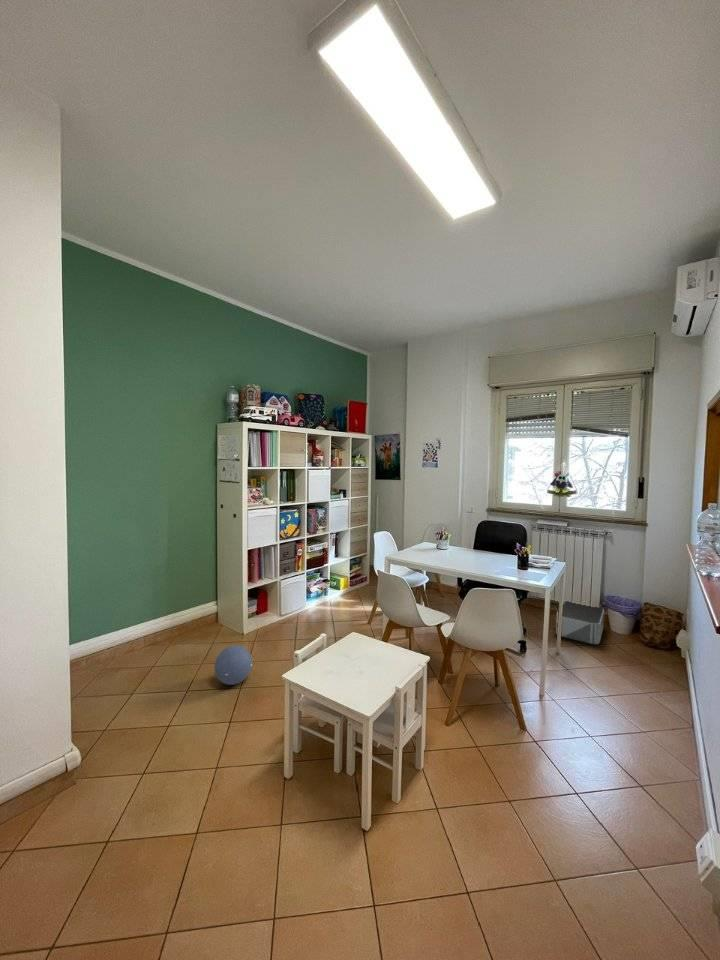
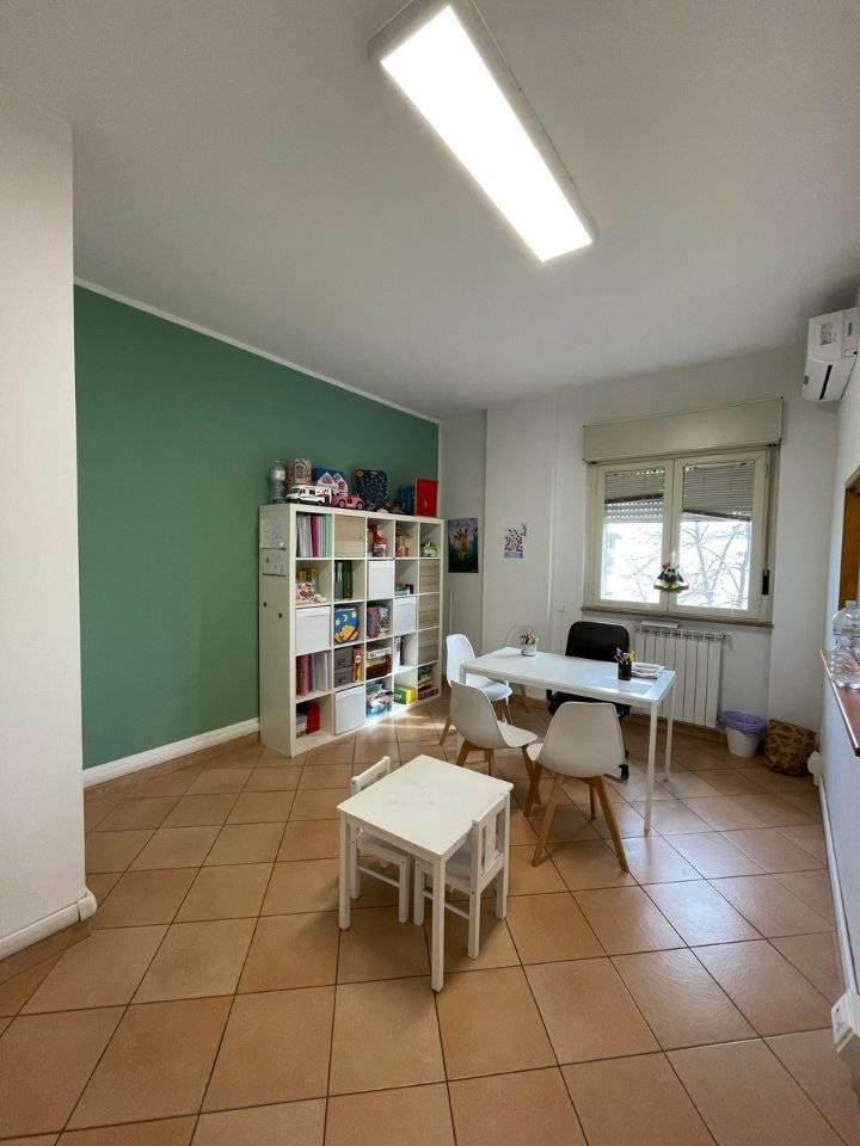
- storage bin (580, 620)
- ball (233, 664)
